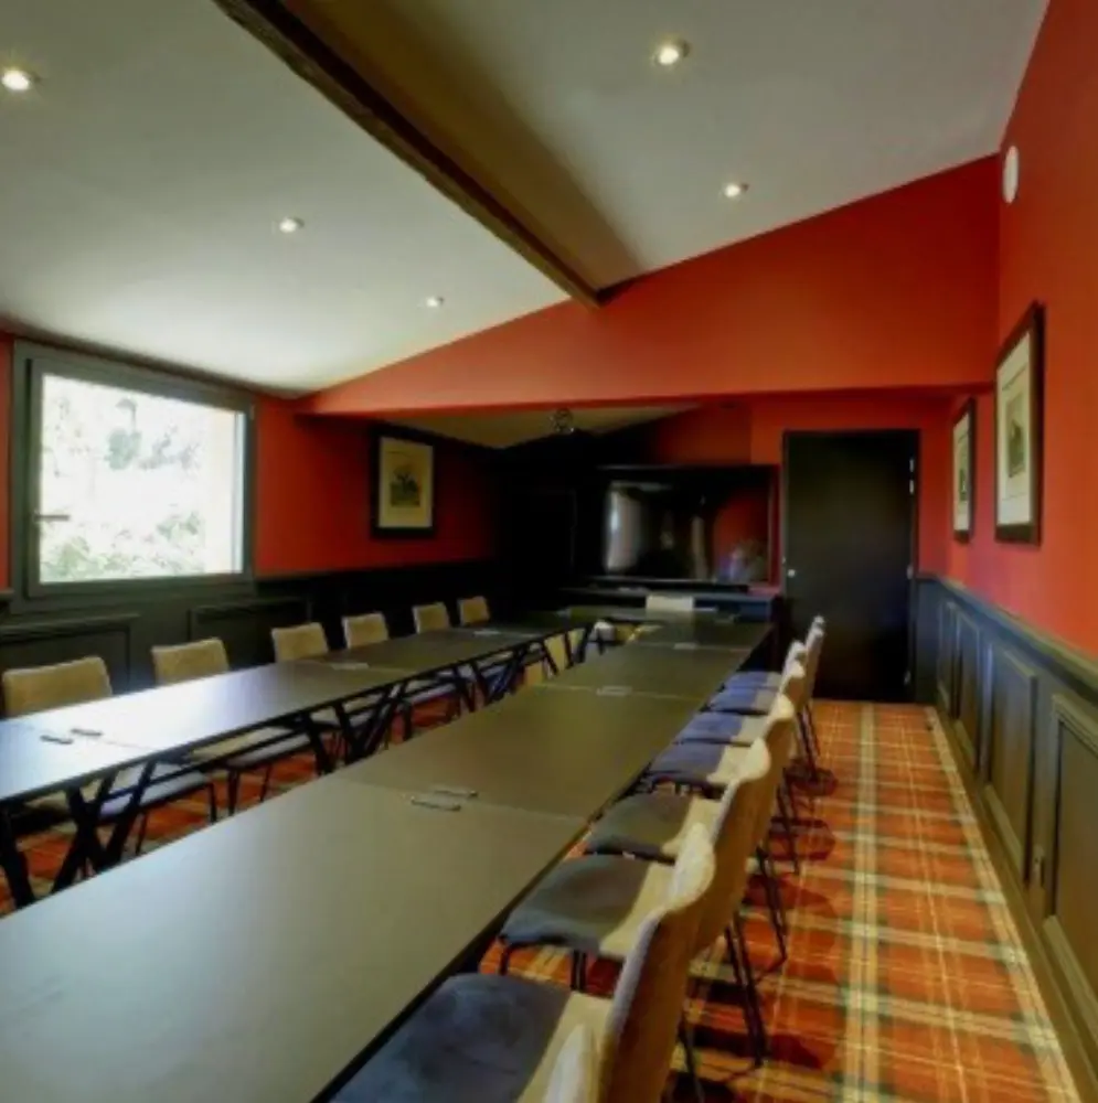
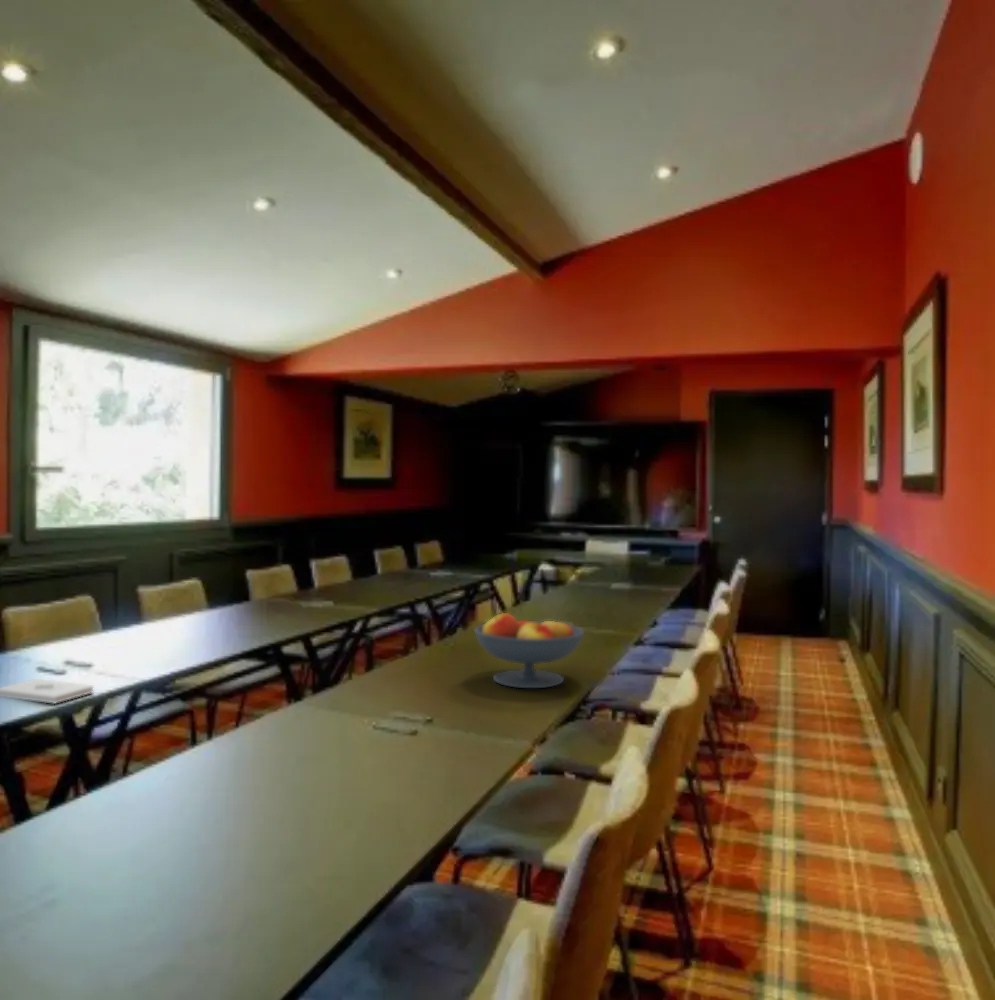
+ notepad (45, 690)
+ fruit bowl (528, 645)
